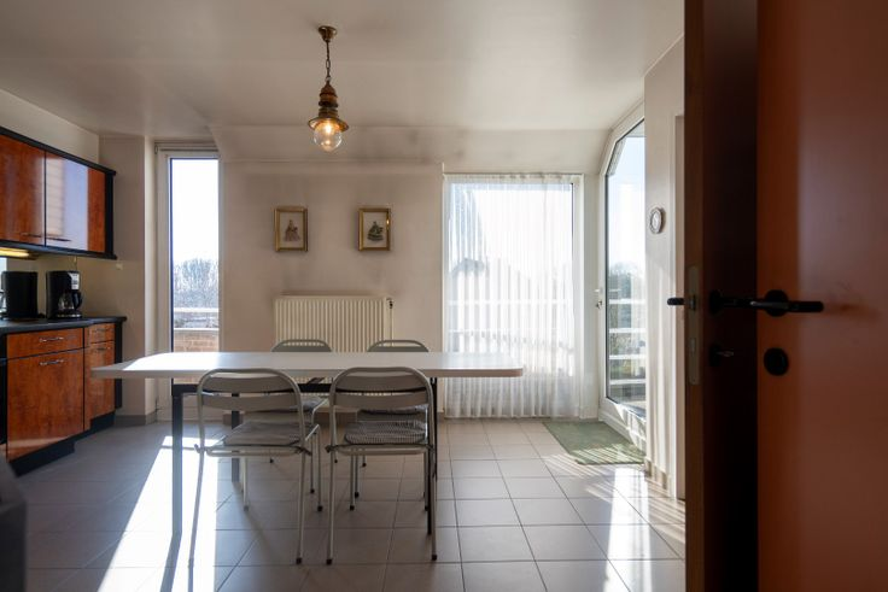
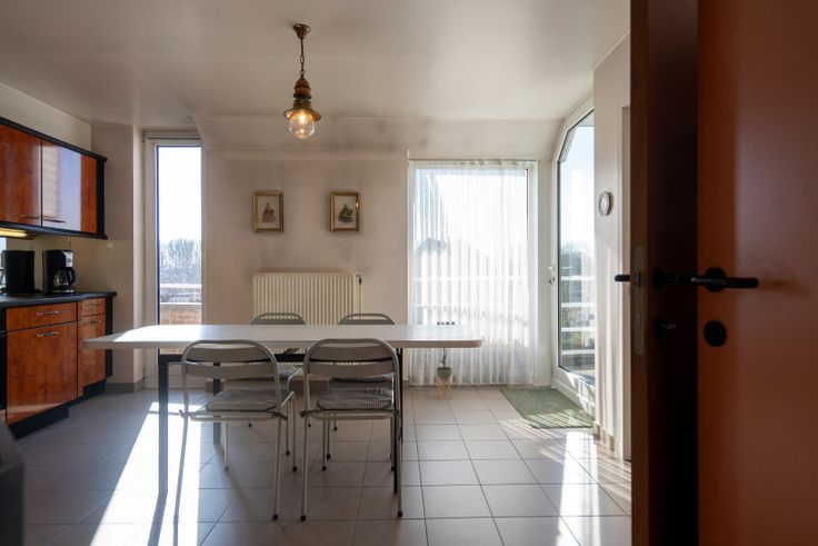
+ house plant (446, 358)
